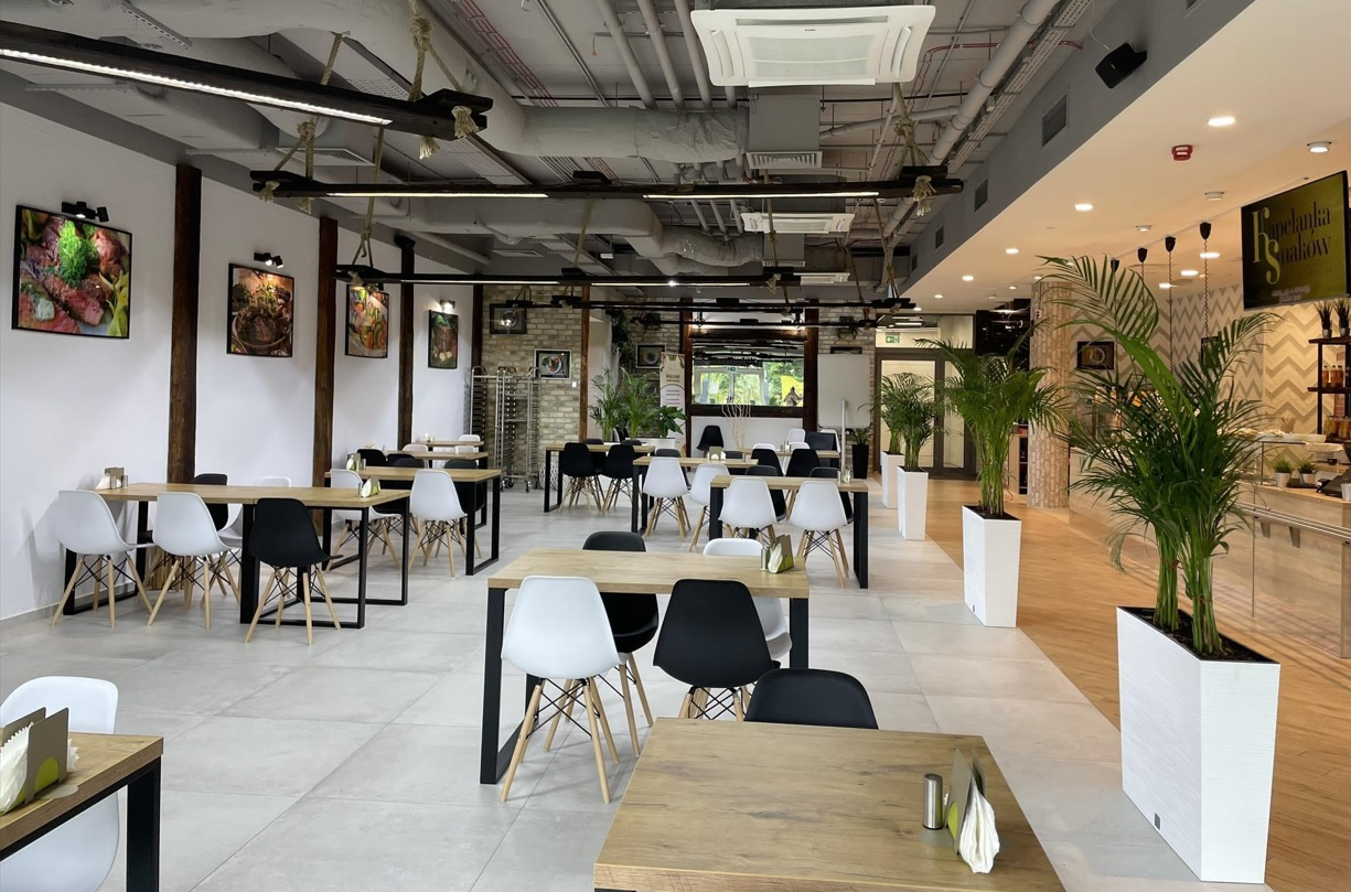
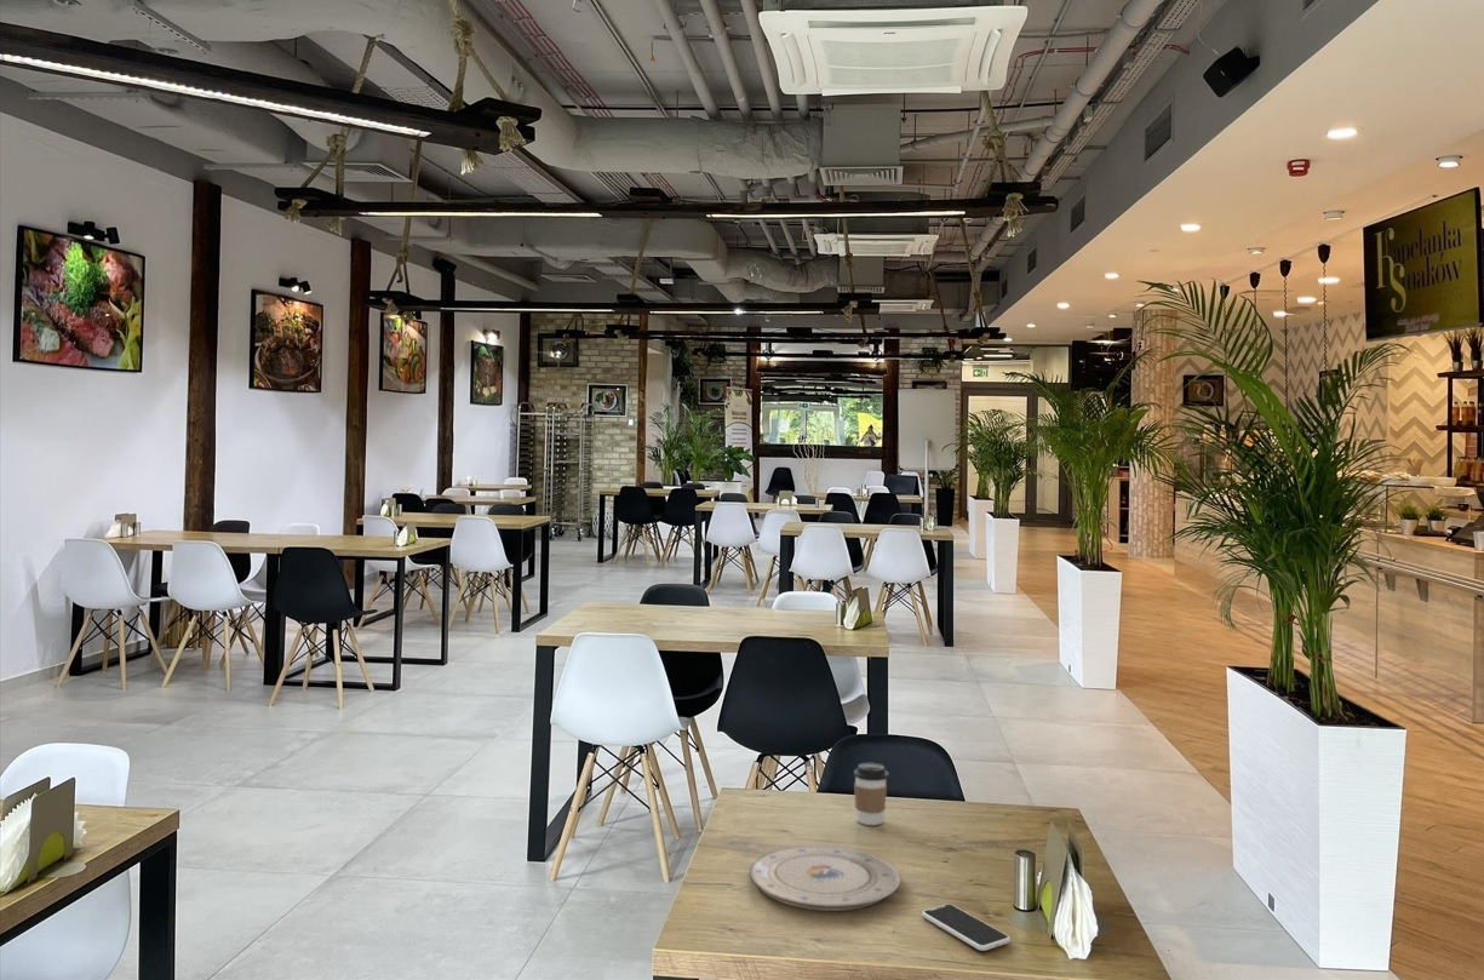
+ coffee cup (870, 793)
+ smartphone (964, 925)
+ plate (824, 877)
